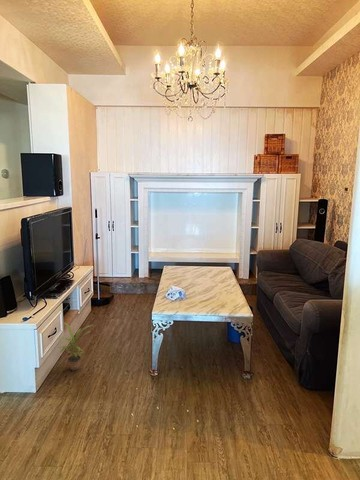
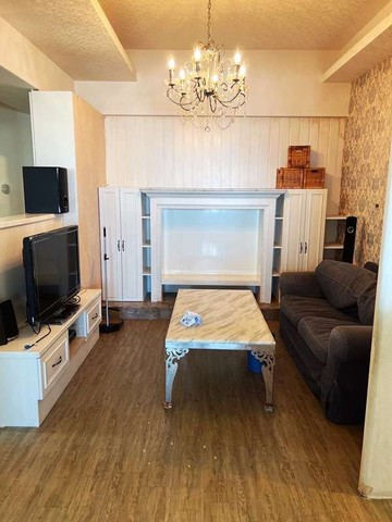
- potted plant (75, 347)
